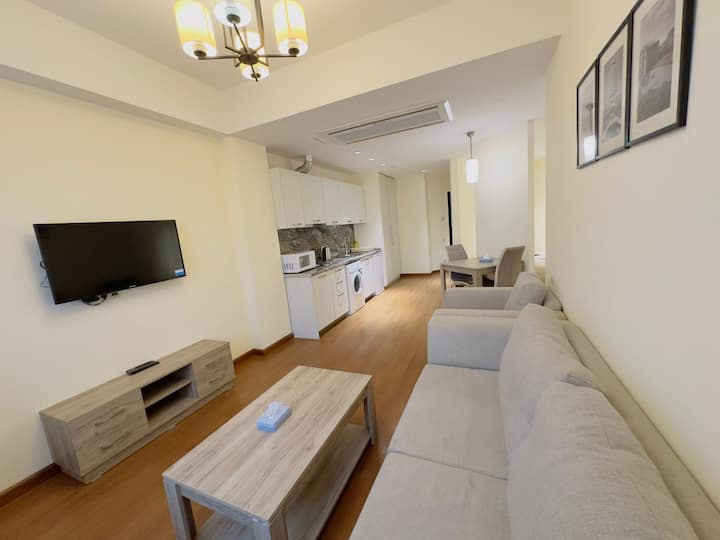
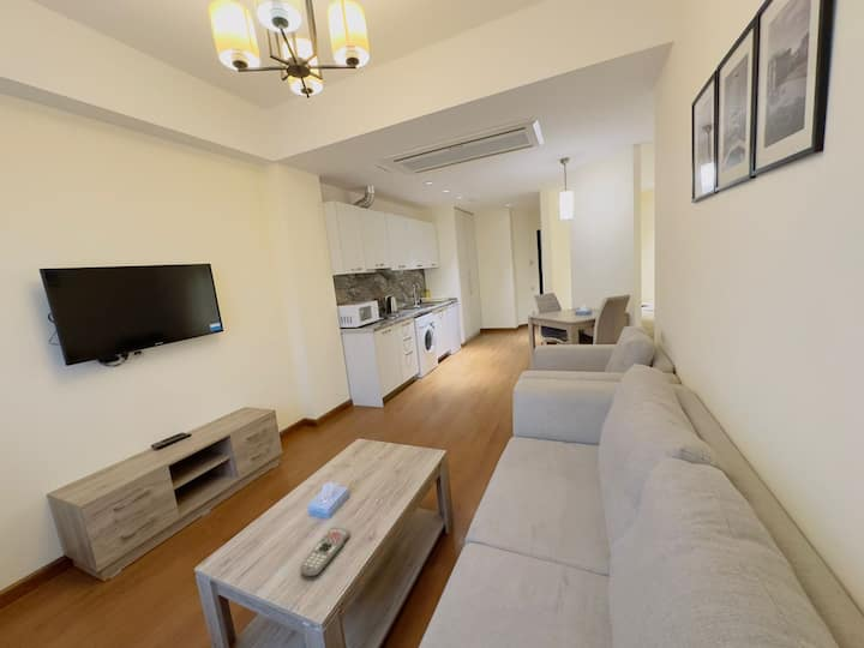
+ remote control (325, 550)
